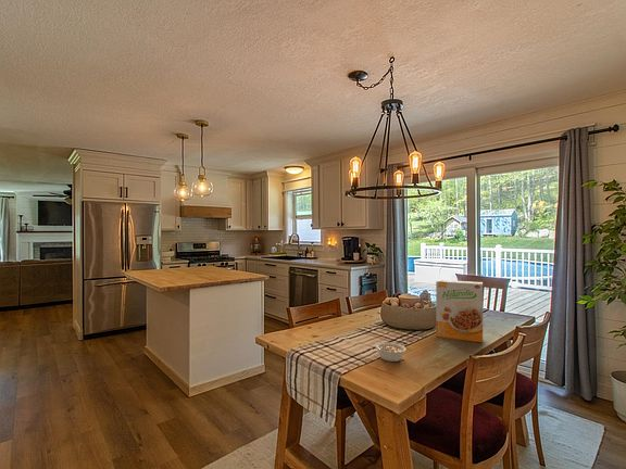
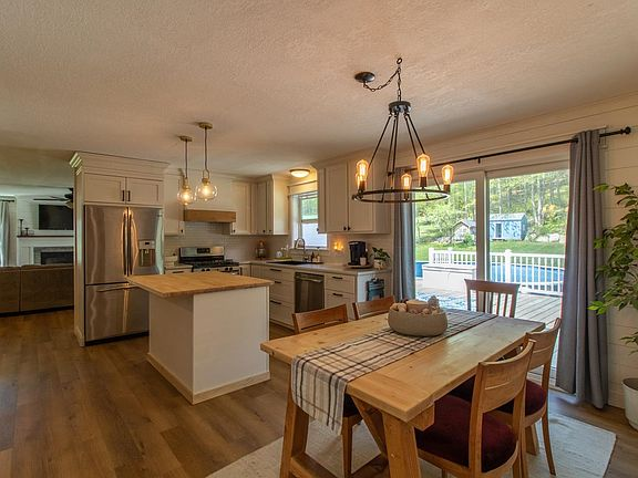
- legume (391, 352)
- cereal box (459, 309)
